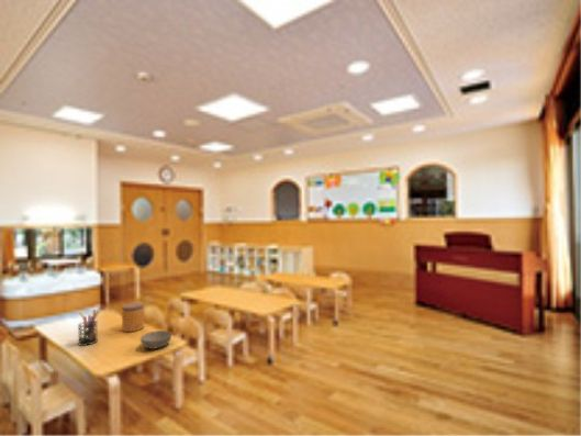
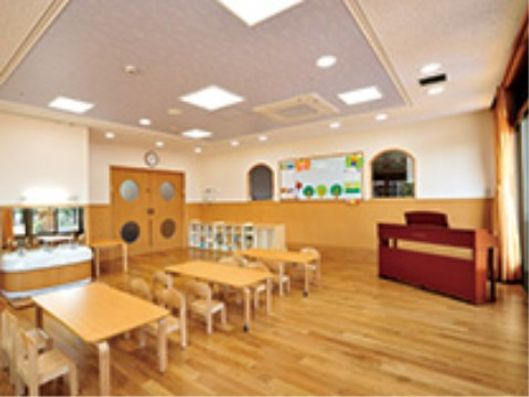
- bowl (156, 340)
- pen holder (90, 325)
- jar (133, 316)
